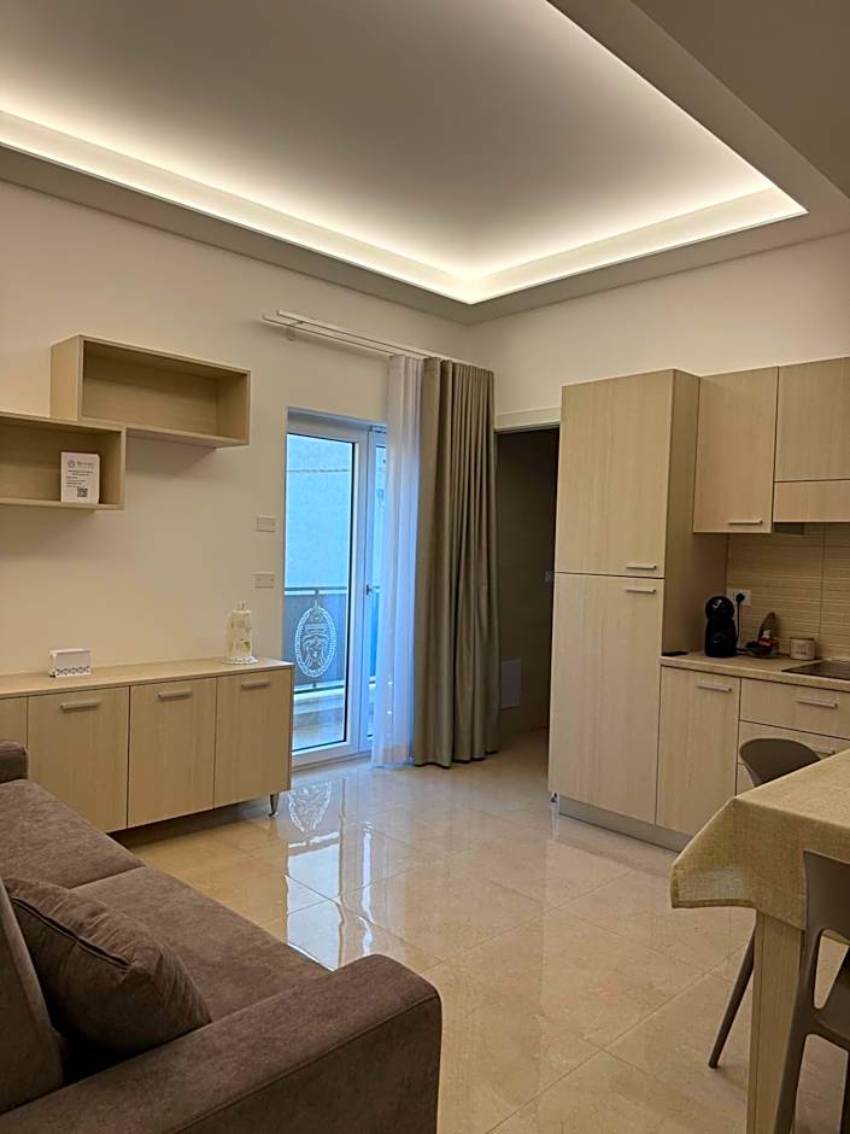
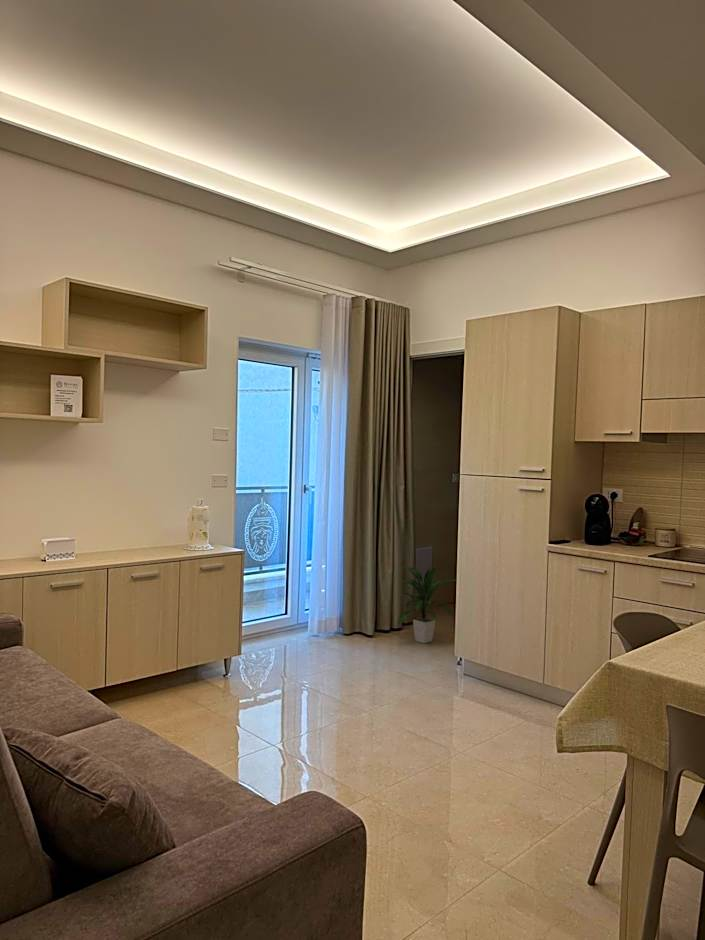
+ indoor plant (421, 601)
